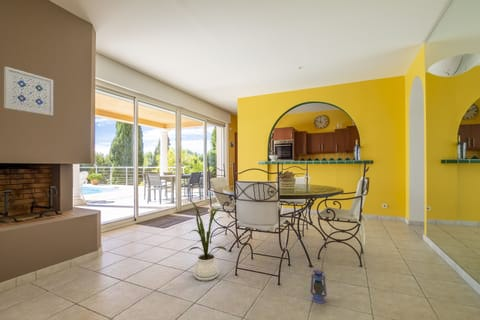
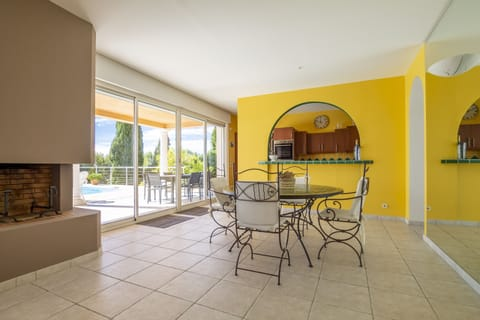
- wall art (30, 92)
- lantern (318, 280)
- house plant (204, 237)
